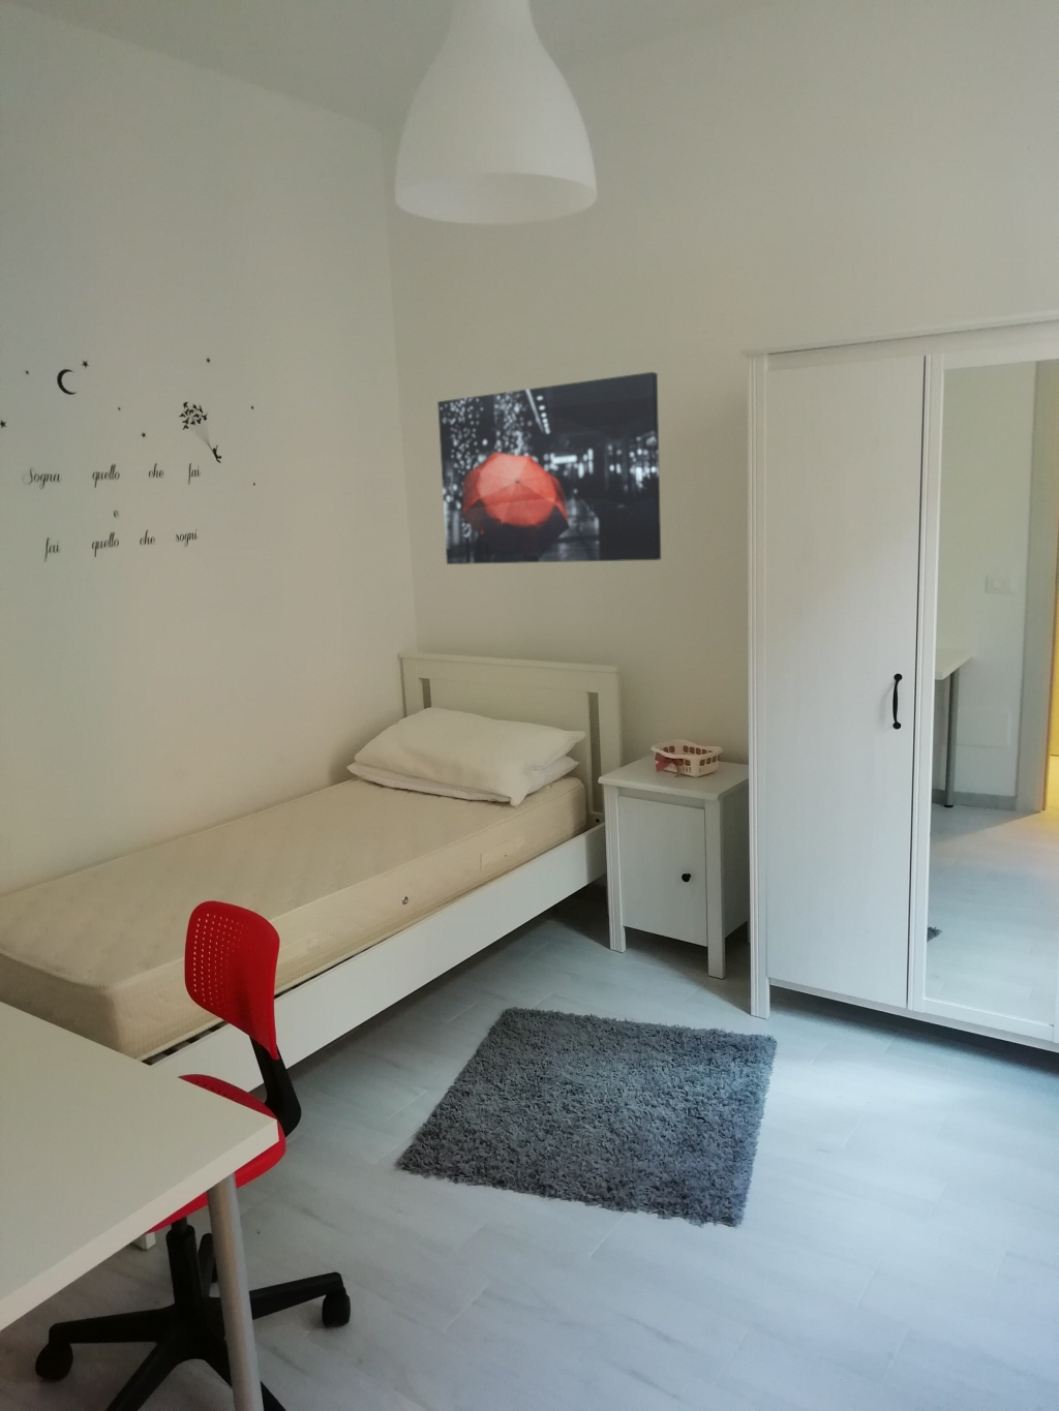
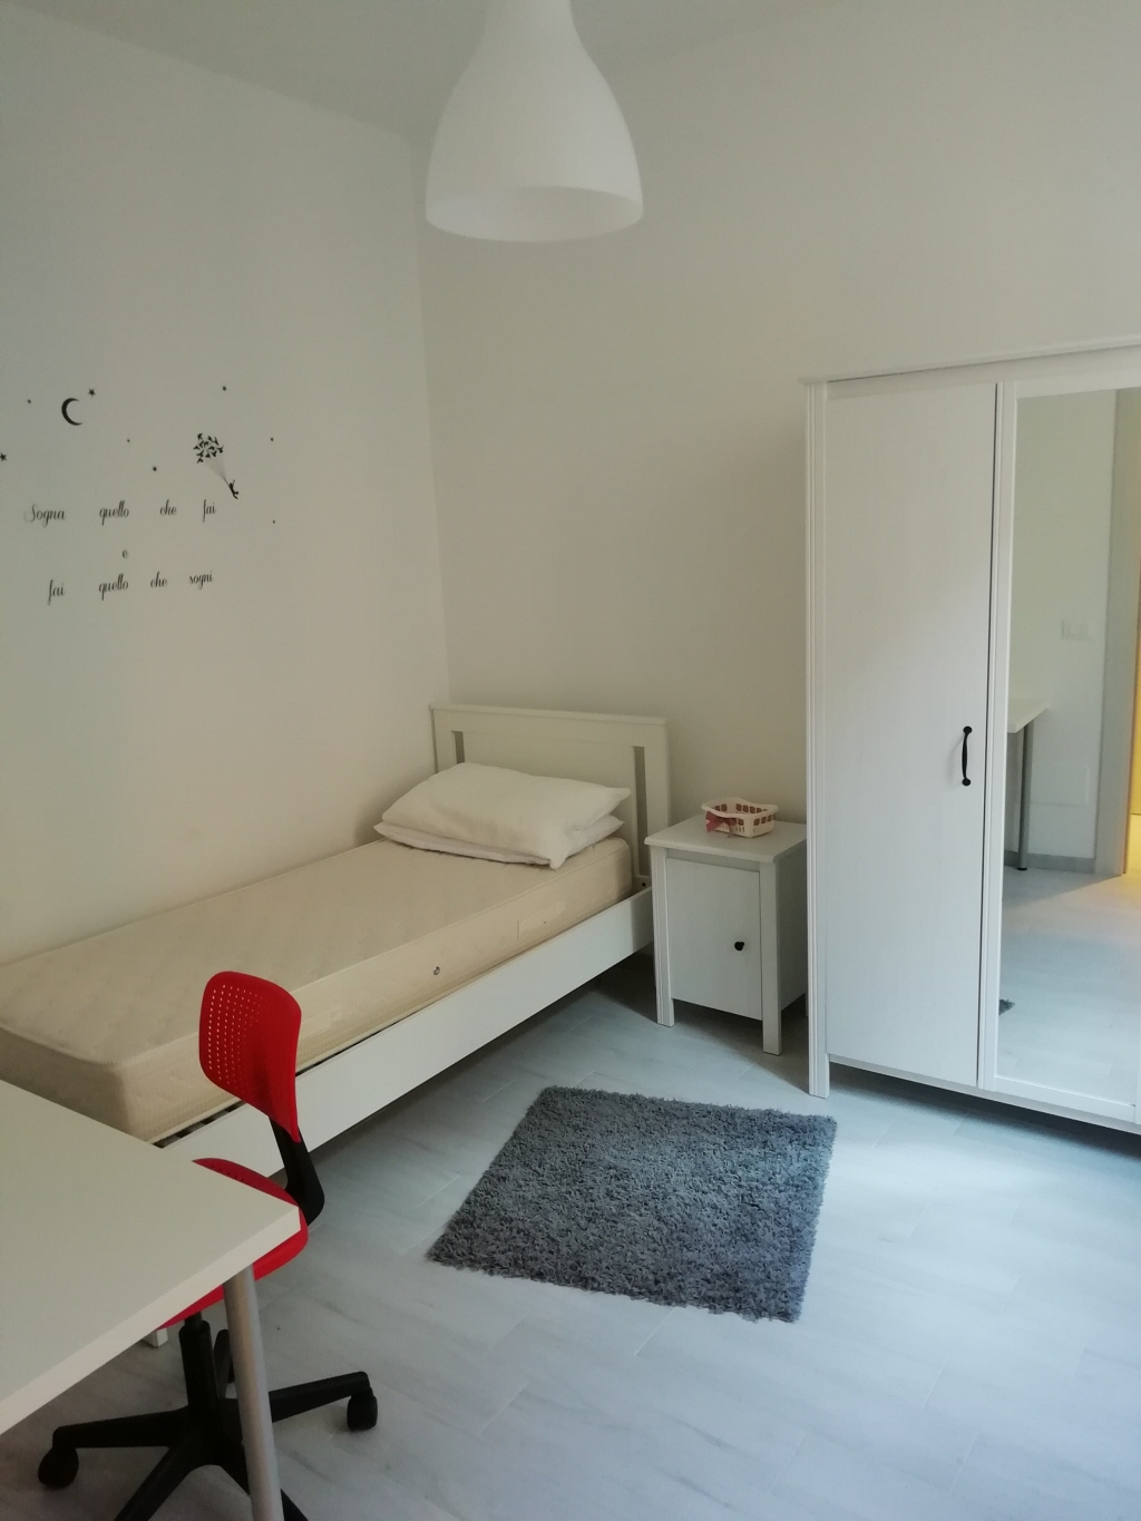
- wall art (543, 476)
